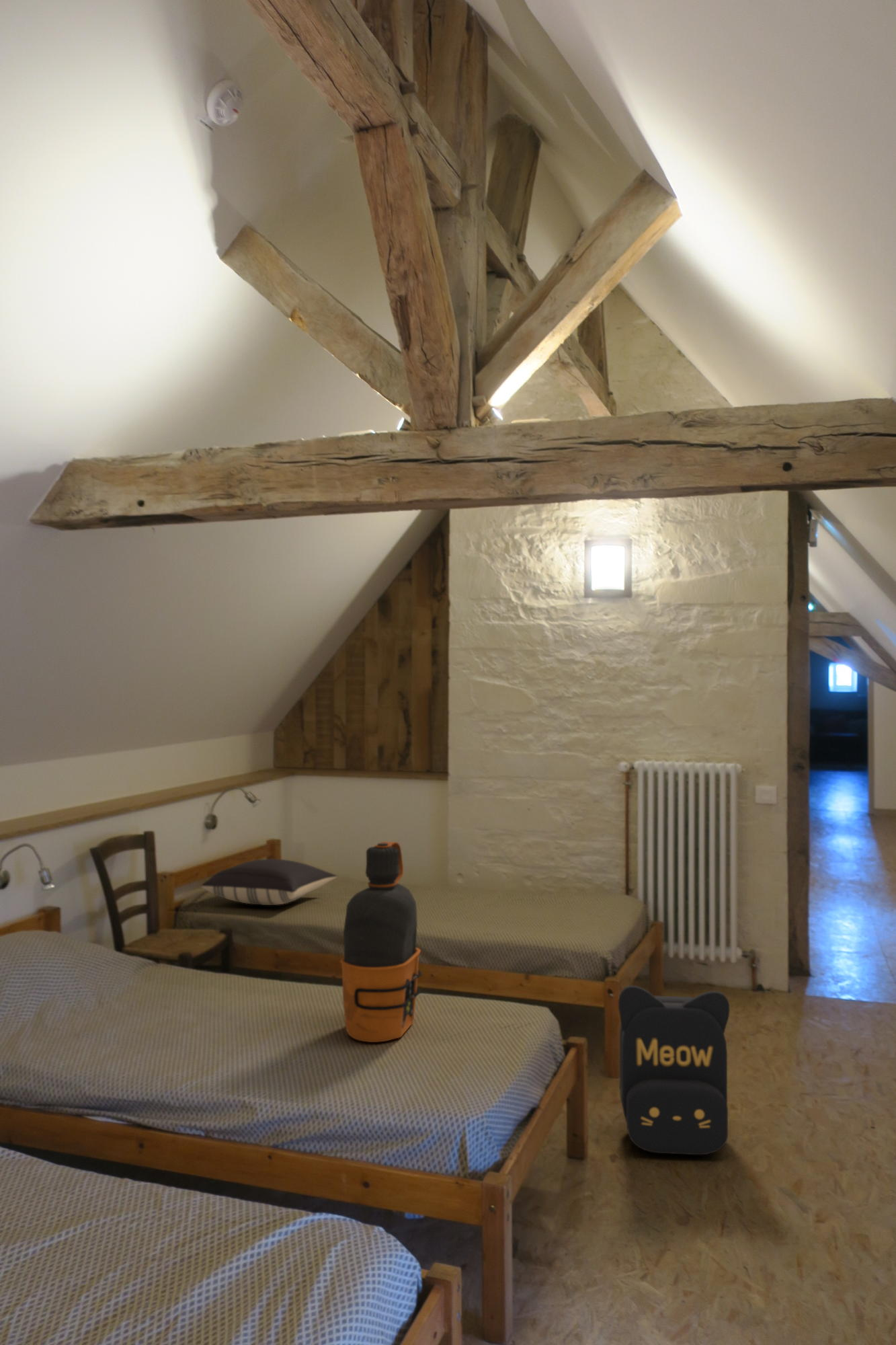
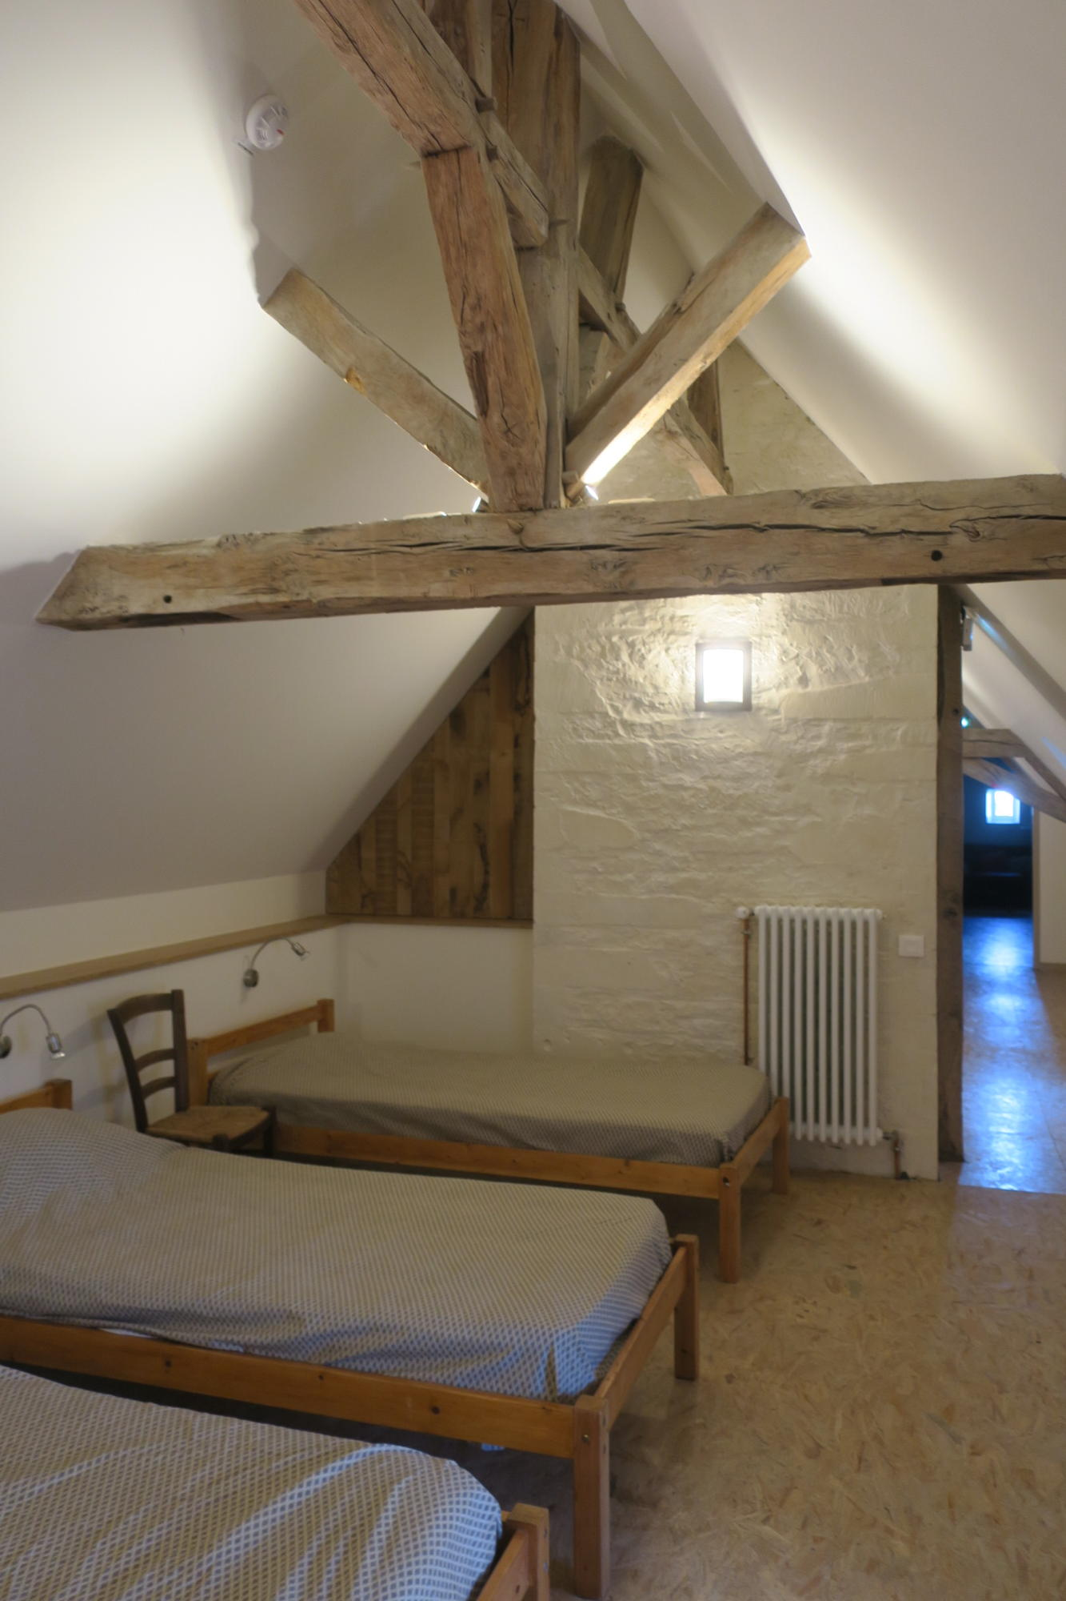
- water bottle (382, 935)
- pillow (270, 880)
- backpack (671, 1059)
